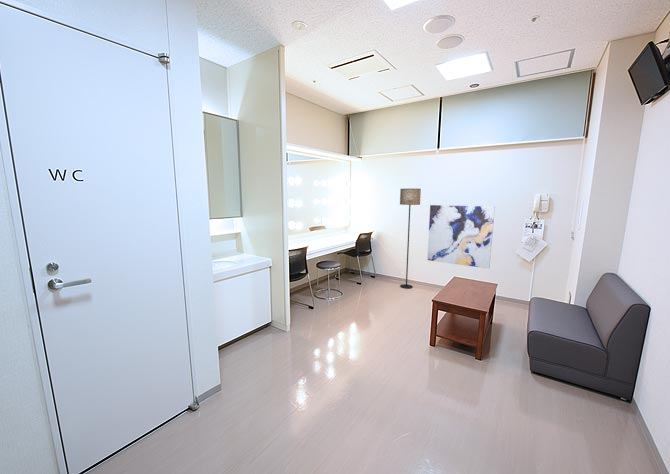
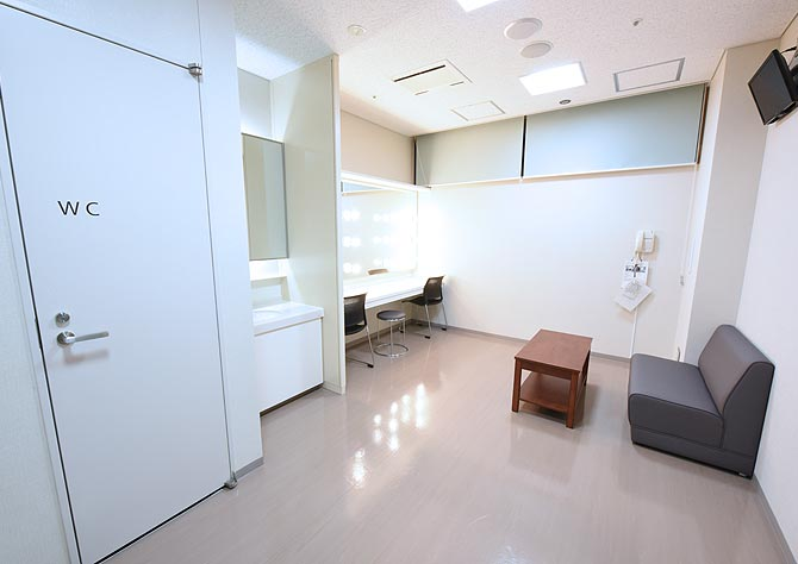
- floor lamp (408, 238)
- wall art (458, 235)
